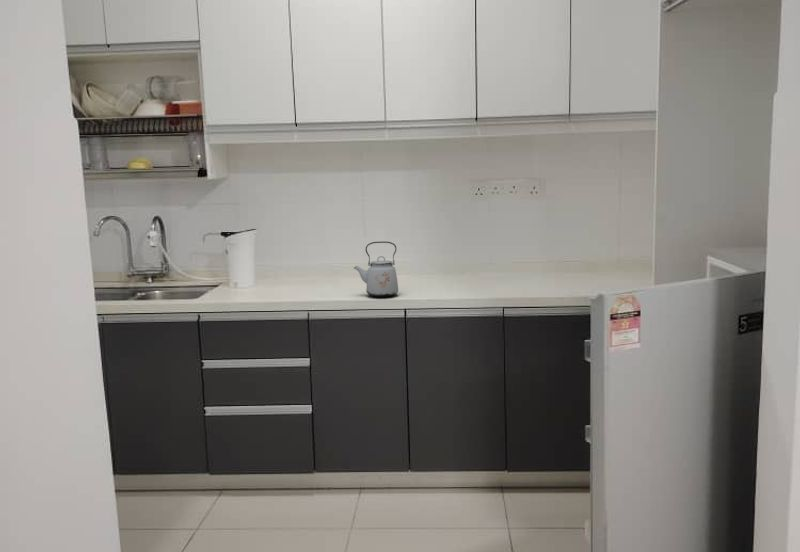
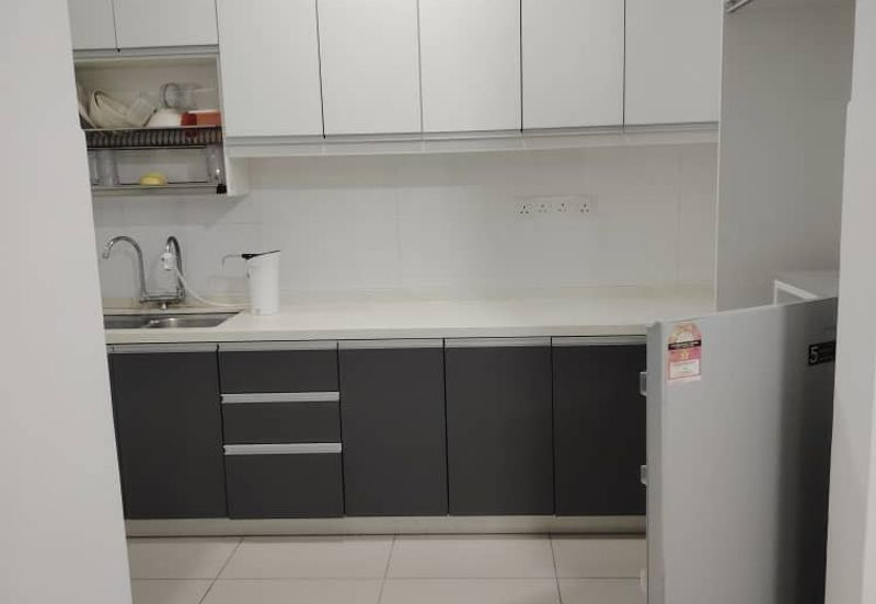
- kettle (375, 268)
